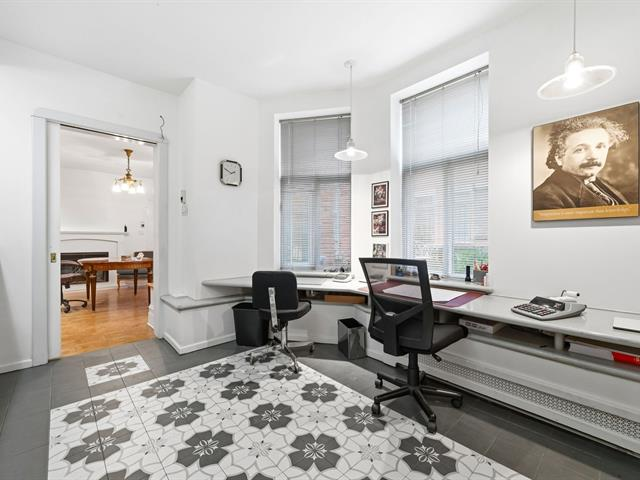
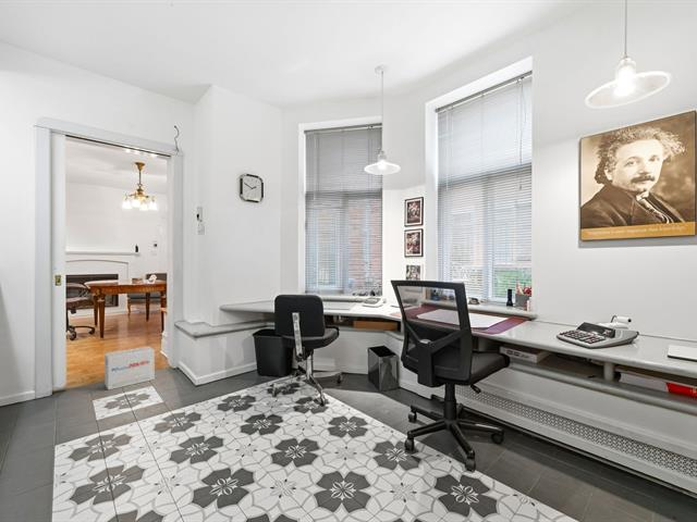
+ cardboard box (130, 366)
